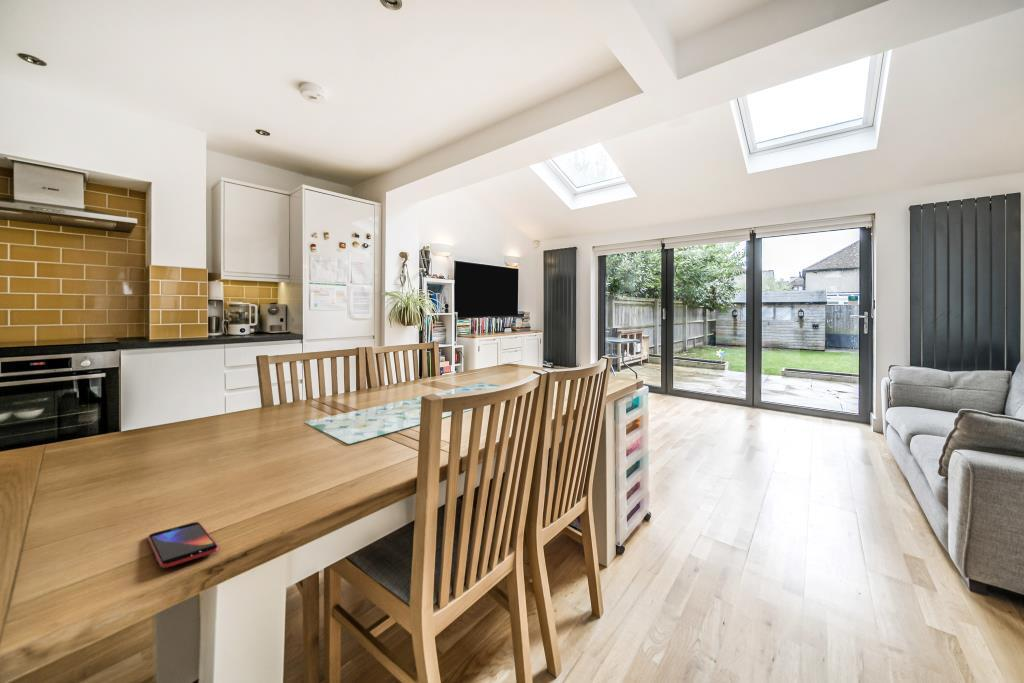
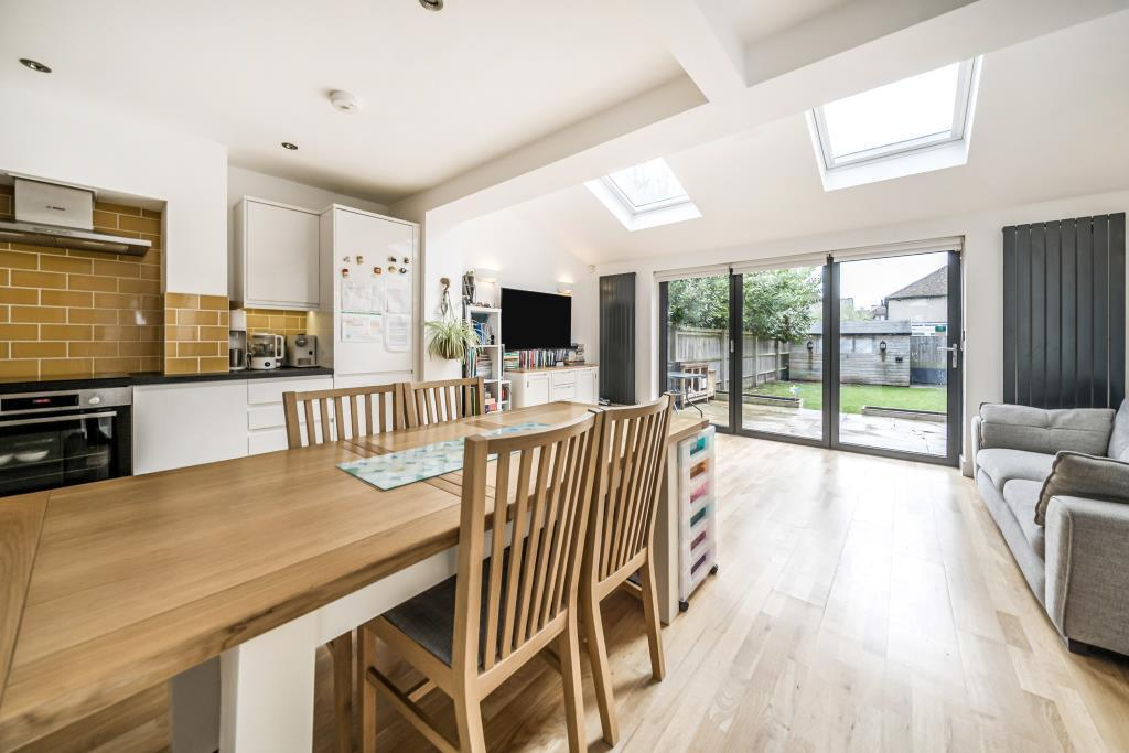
- smartphone (182, 542)
